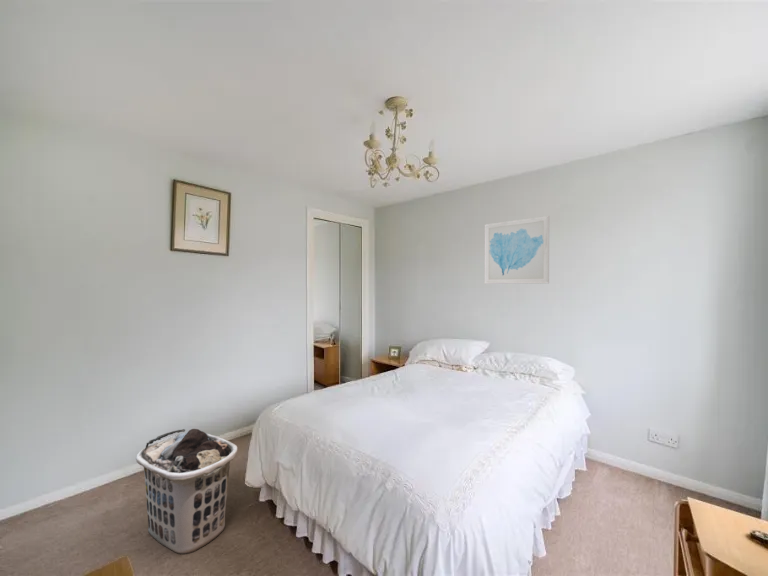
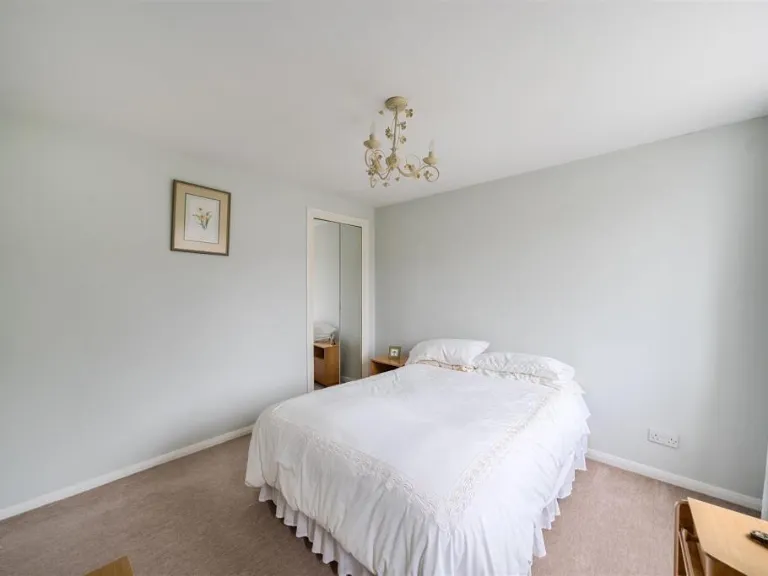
- wall art (514, 252)
- clothes hamper (187, 481)
